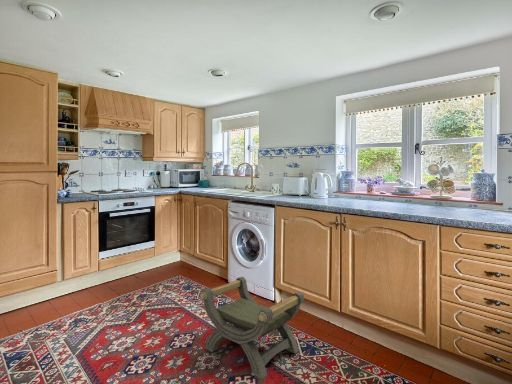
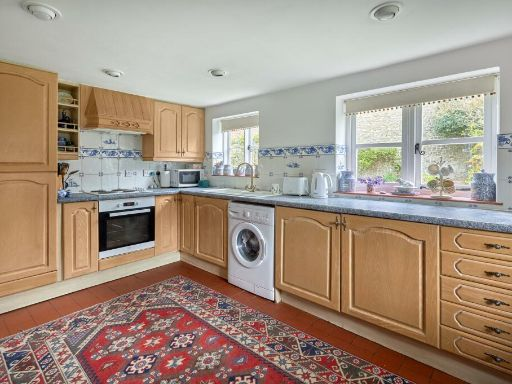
- stool (251, 320)
